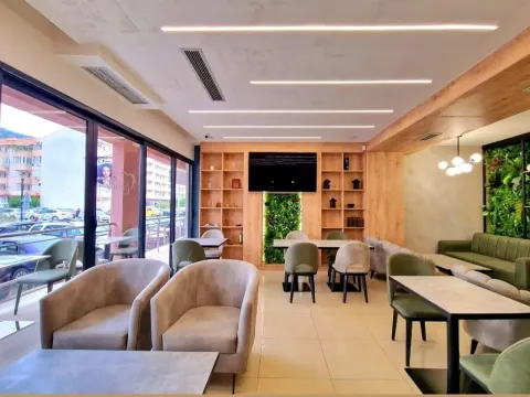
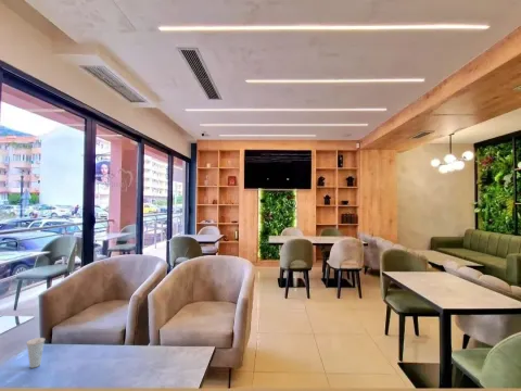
+ cup (35, 352)
